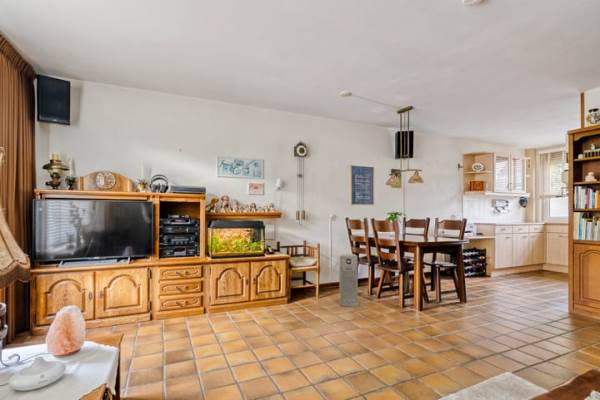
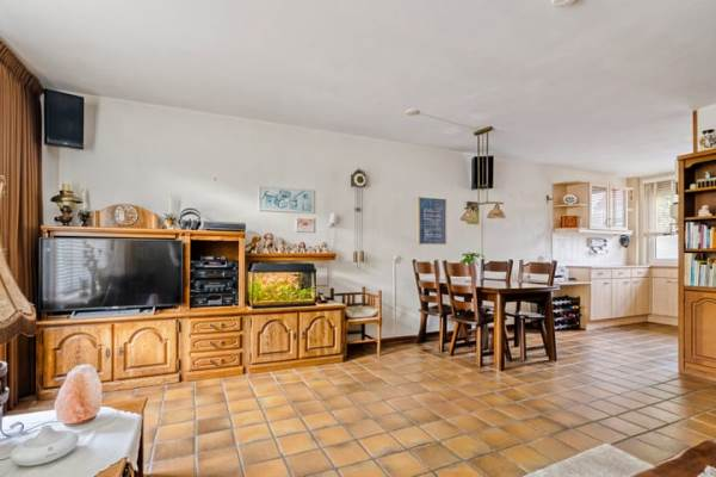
- air purifier (348, 278)
